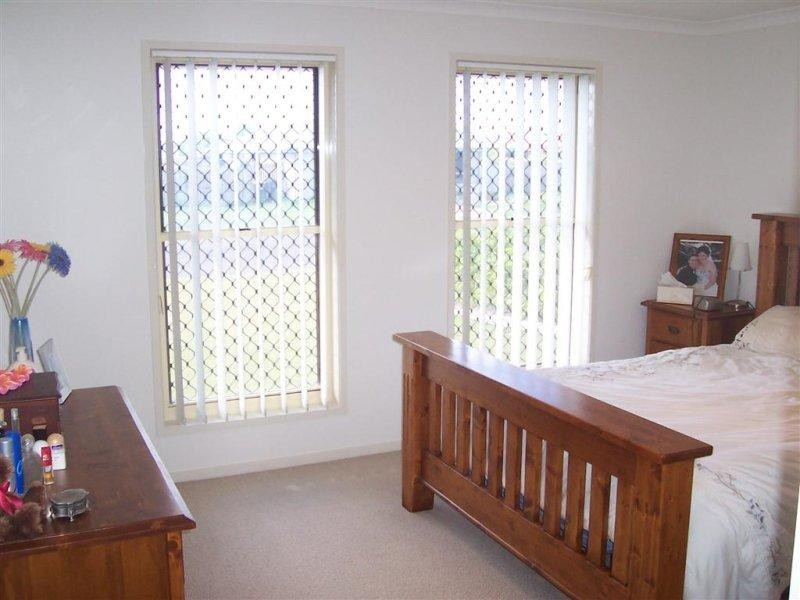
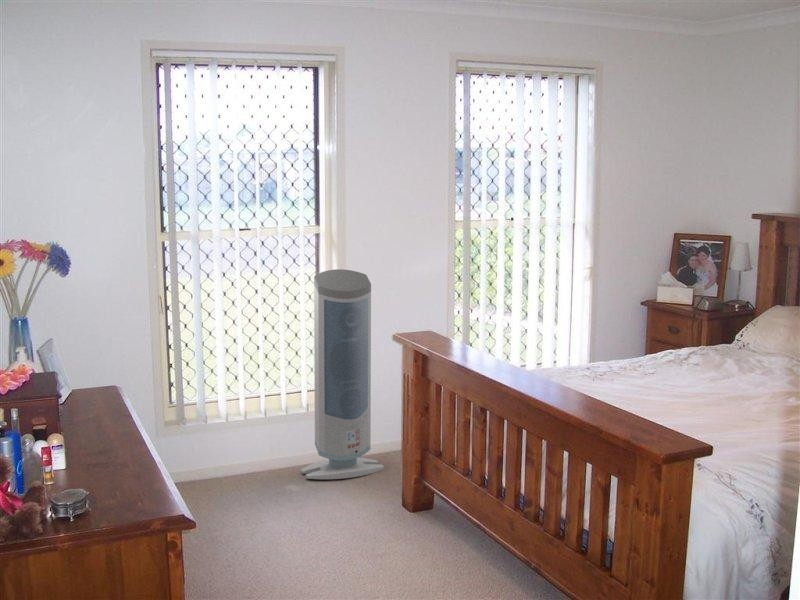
+ air purifier (342, 371)
